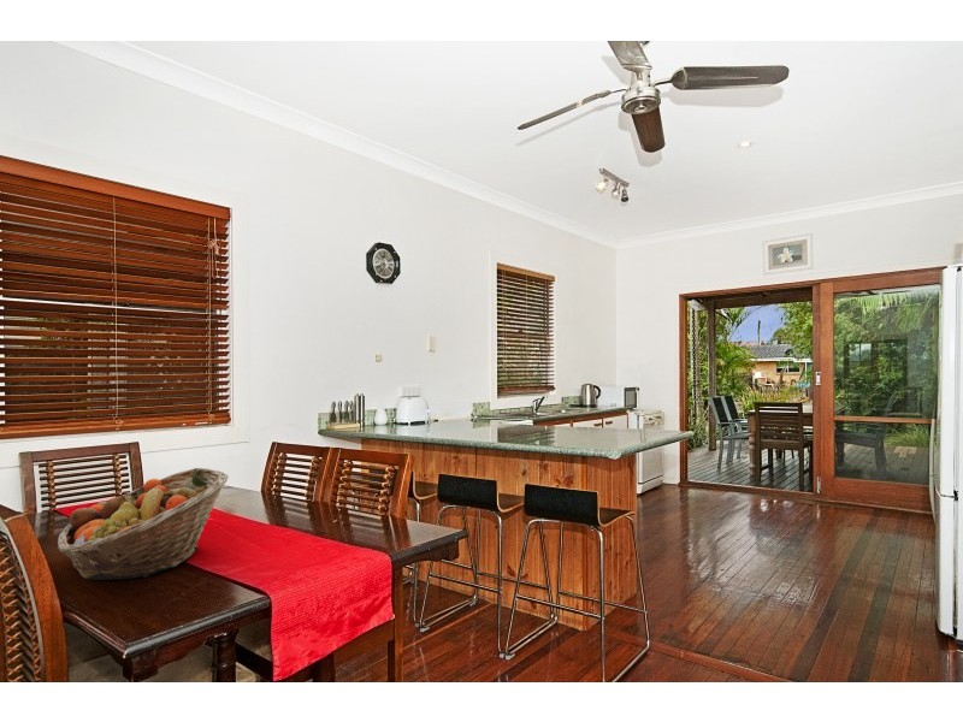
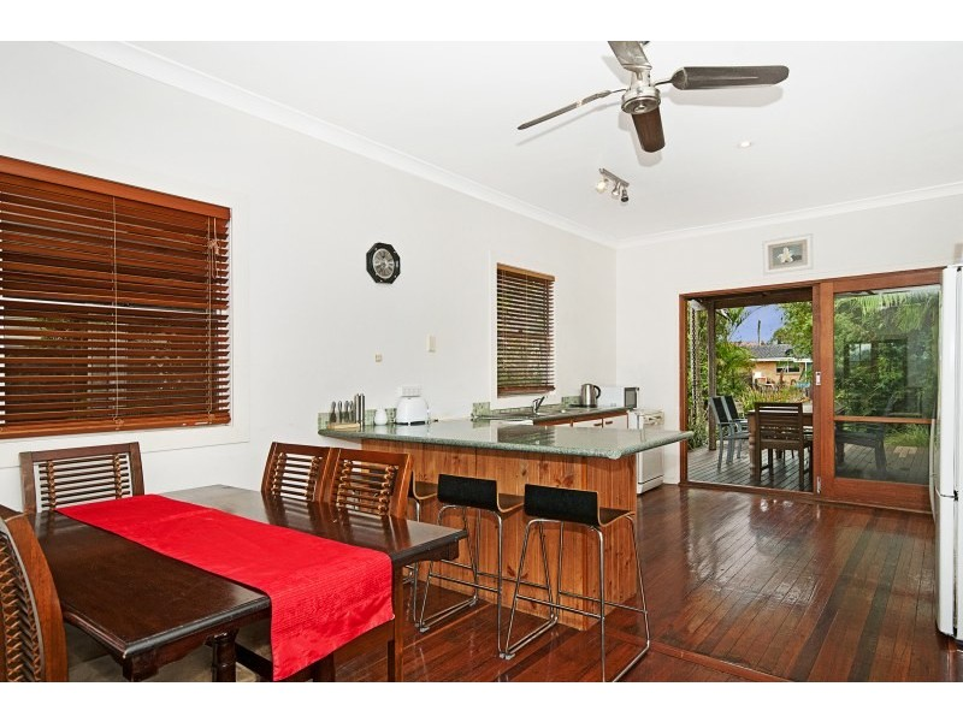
- fruit basket (147, 517)
